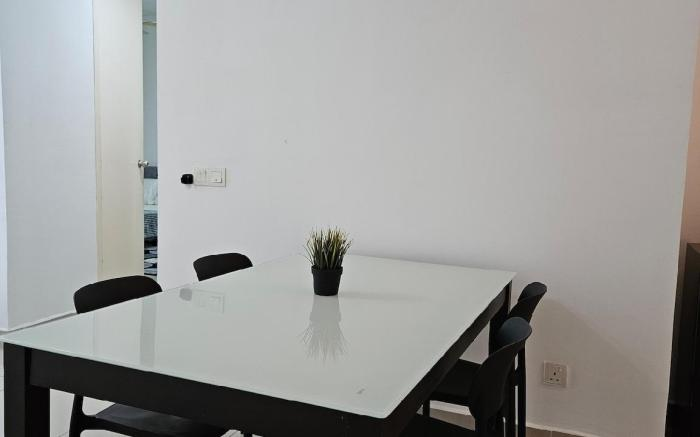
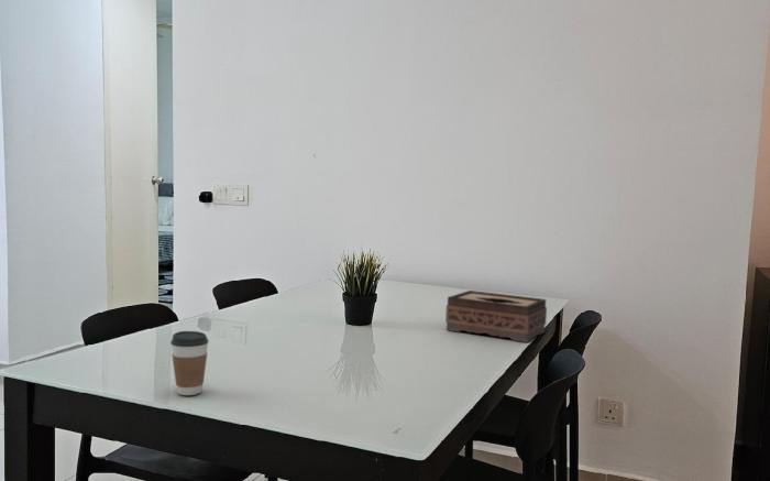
+ coffee cup (189, 362)
+ tissue box (496, 314)
